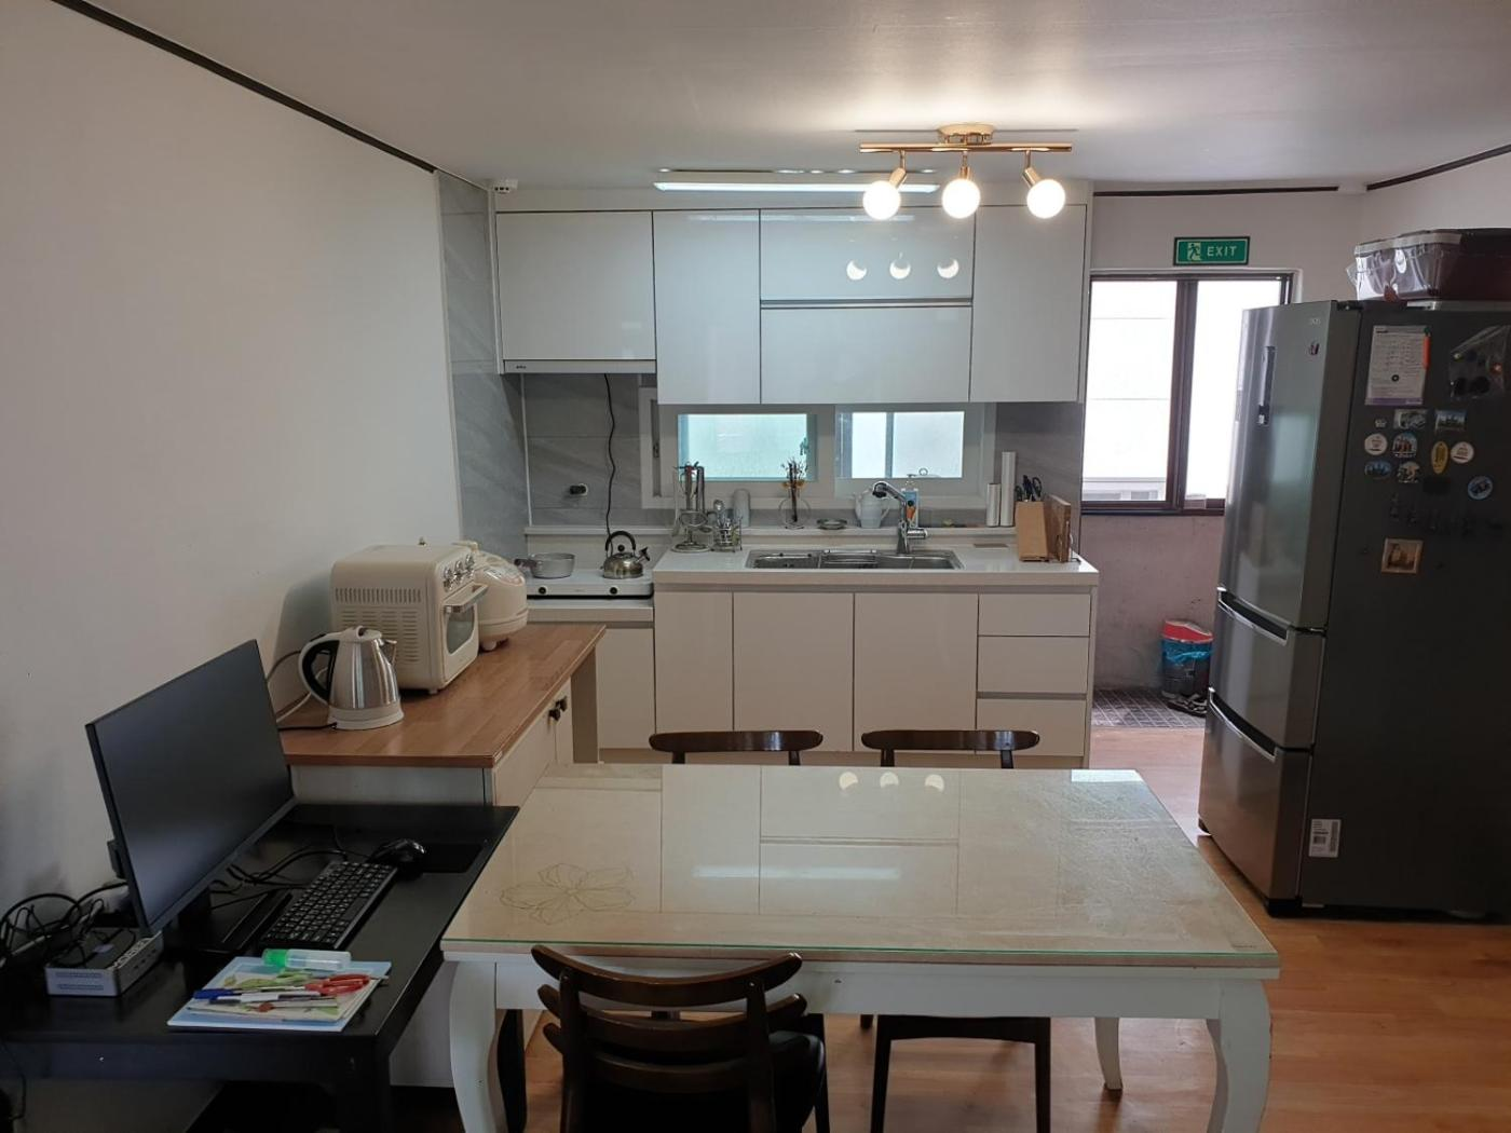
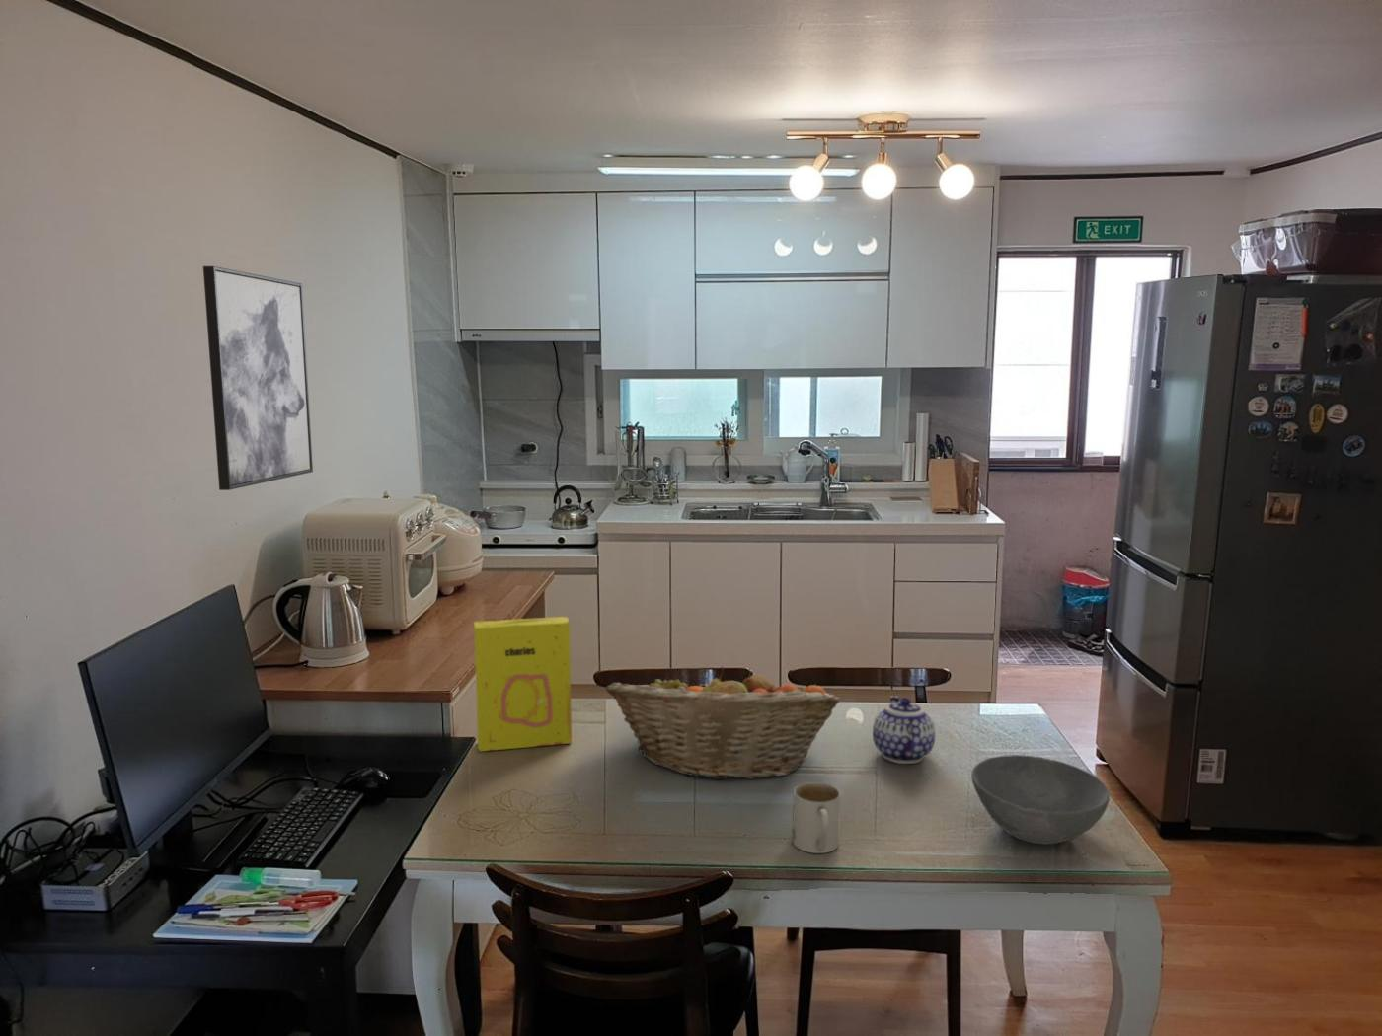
+ teapot (903, 726)
+ cereal box (522, 682)
+ wall art (263, 379)
+ mug (818, 822)
+ fruit basket (720, 711)
+ bowl (1037, 806)
